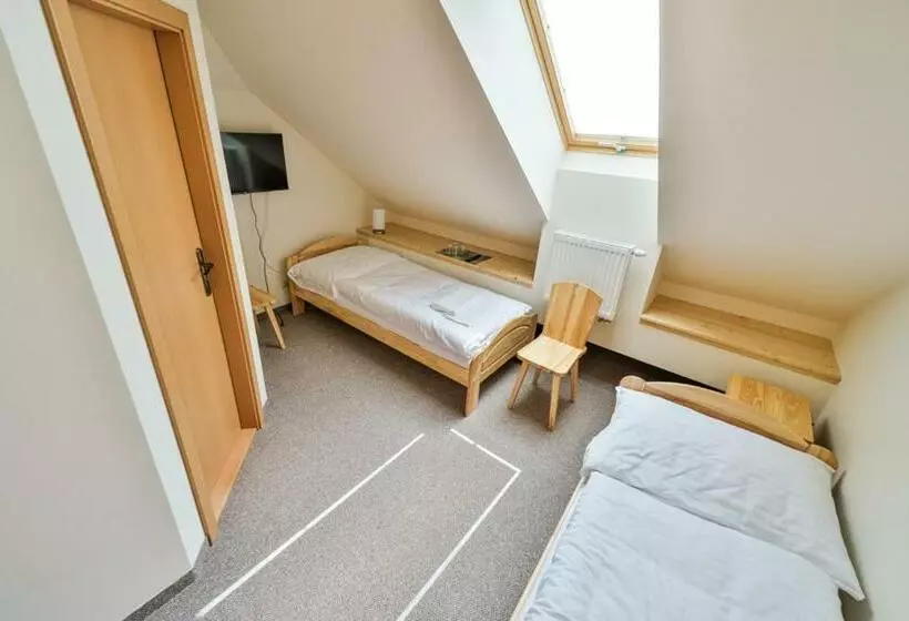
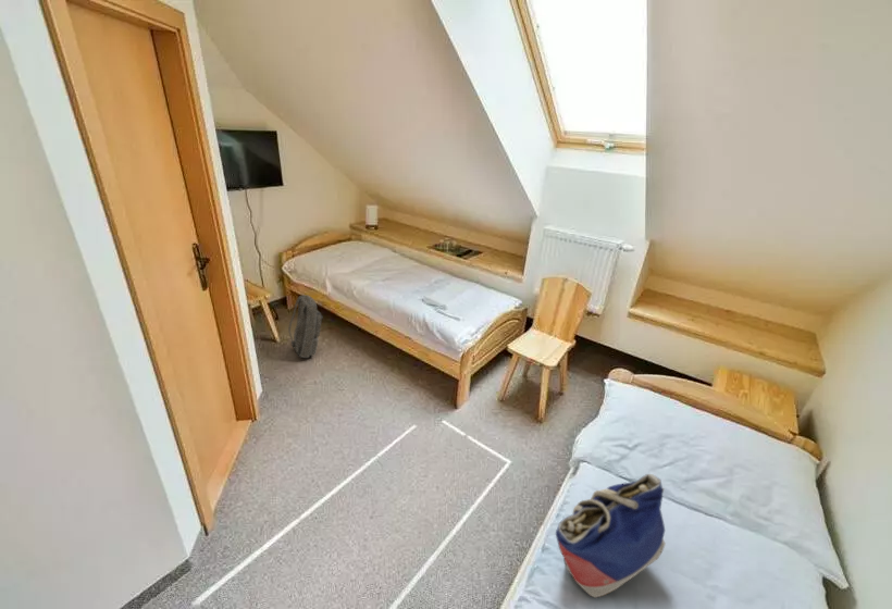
+ backpack (306, 325)
+ tote bag (605, 527)
